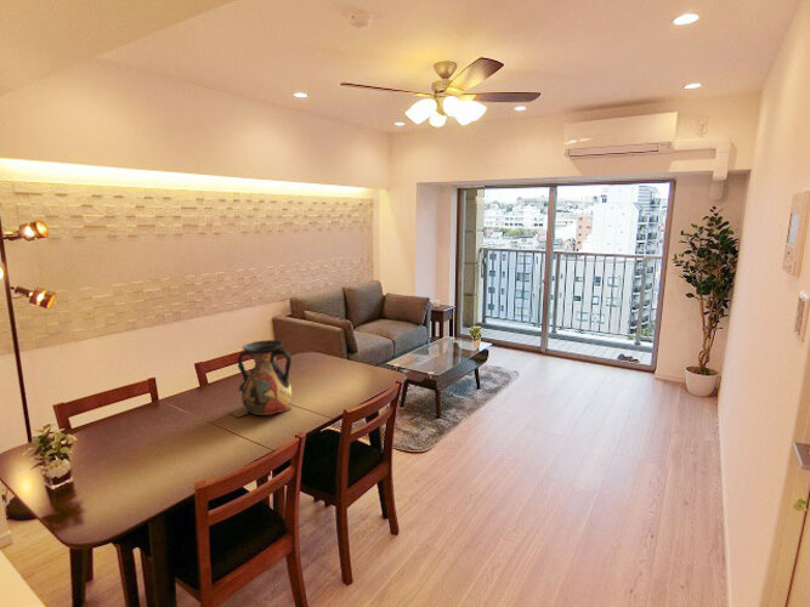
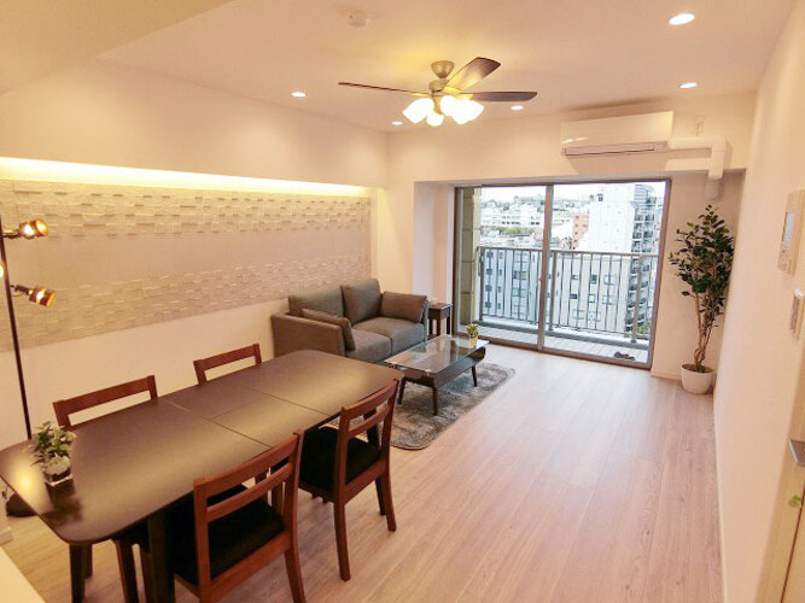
- vase (262, 376)
